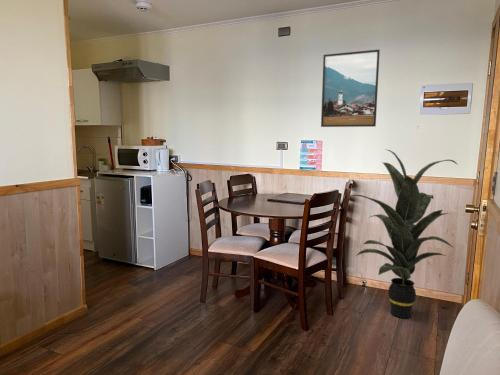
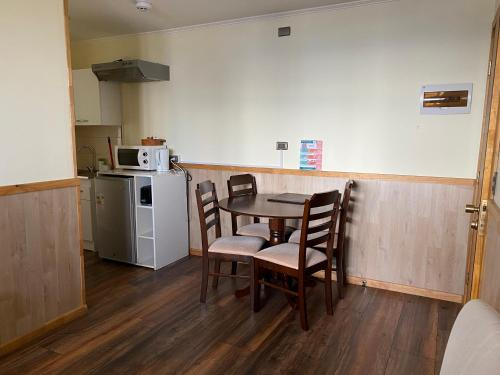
- indoor plant (399, 232)
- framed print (349, 89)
